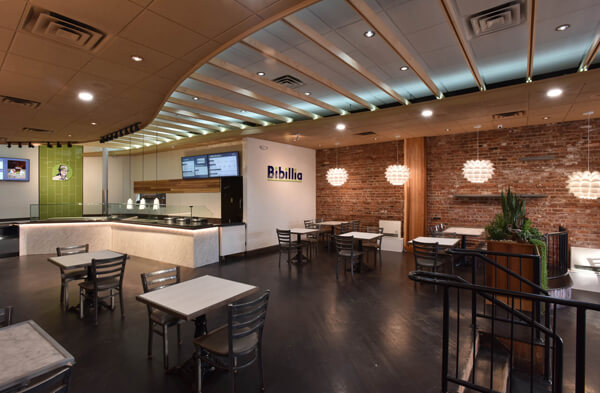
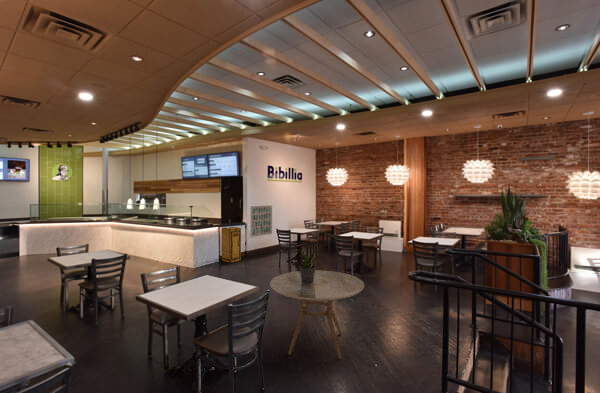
+ storage cabinet (231, 244)
+ potted plant (307, 262)
+ wall art (261, 220)
+ dining table (316, 312)
